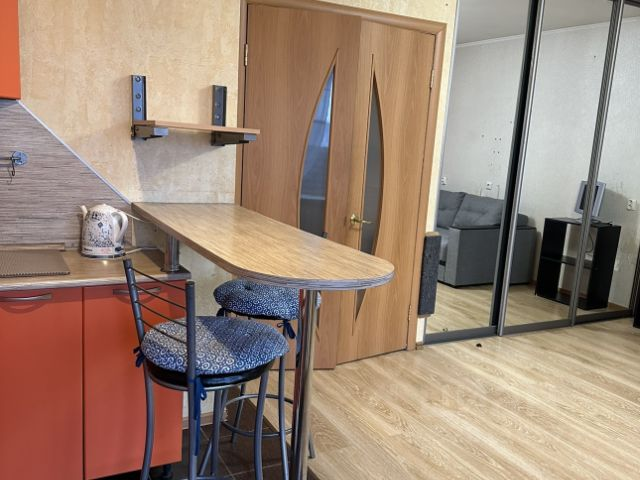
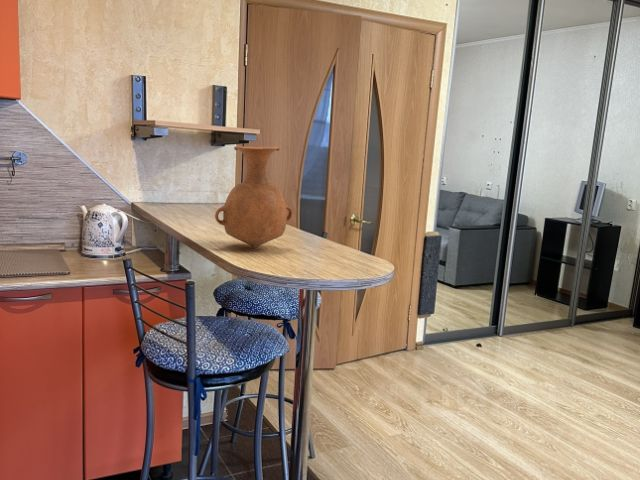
+ vase (255, 197)
